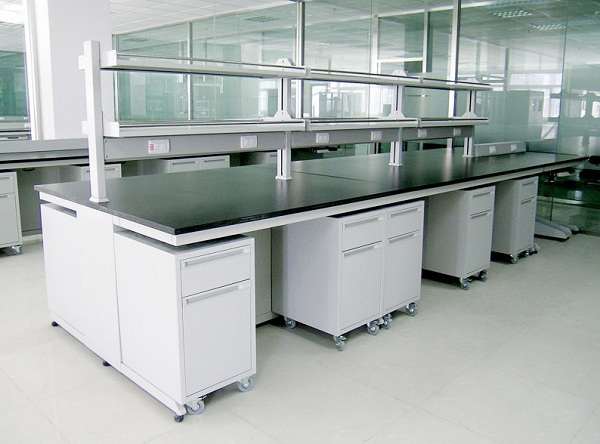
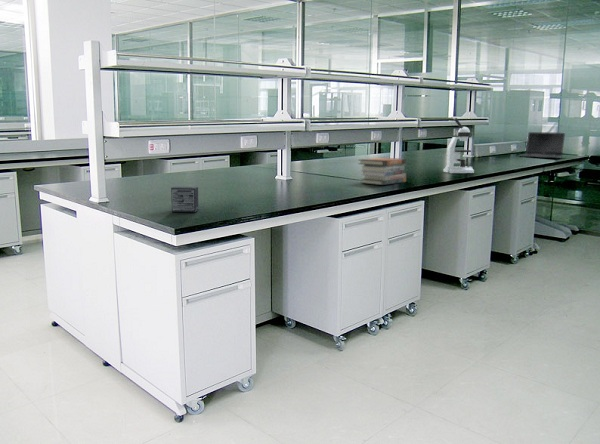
+ small box (185, 199)
+ laptop computer (541, 144)
+ microscope (455, 144)
+ book stack (382, 170)
